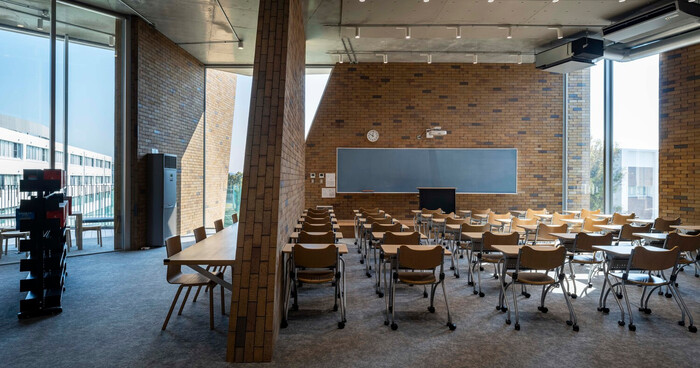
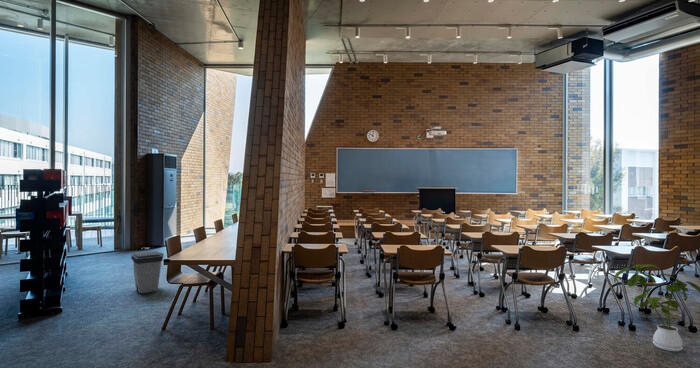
+ house plant (651, 304)
+ trash can (147, 271)
